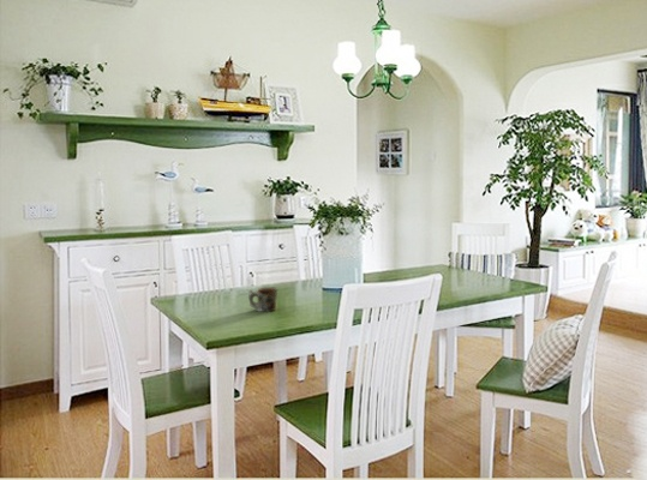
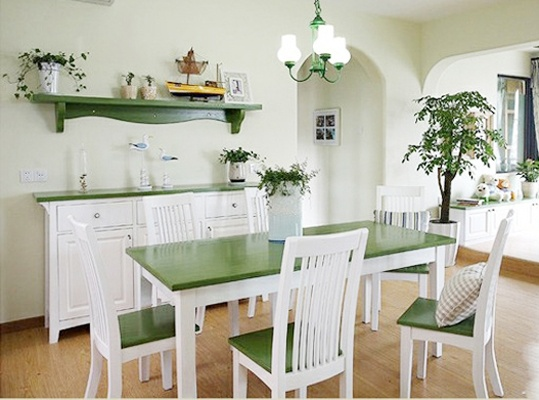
- mug (263, 299)
